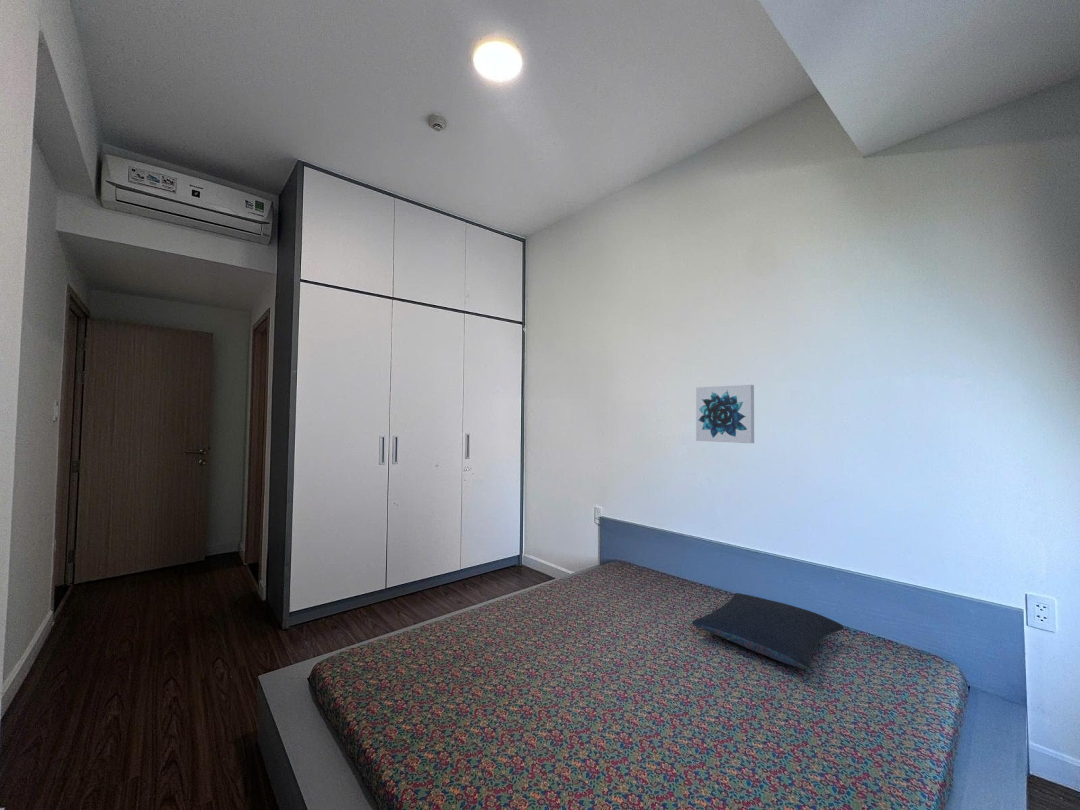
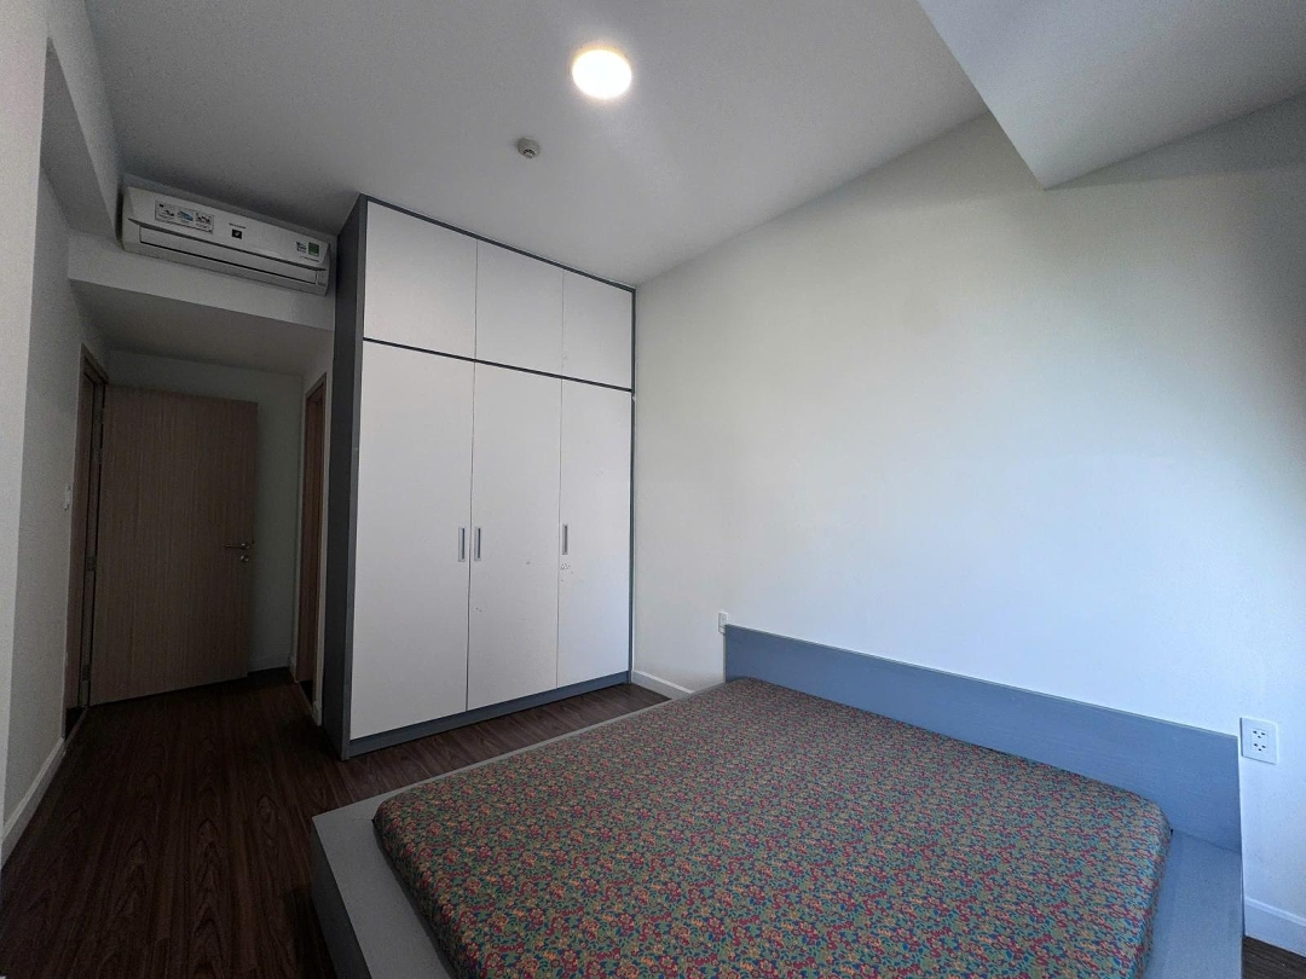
- pillow (766, 624)
- wall art (723, 414)
